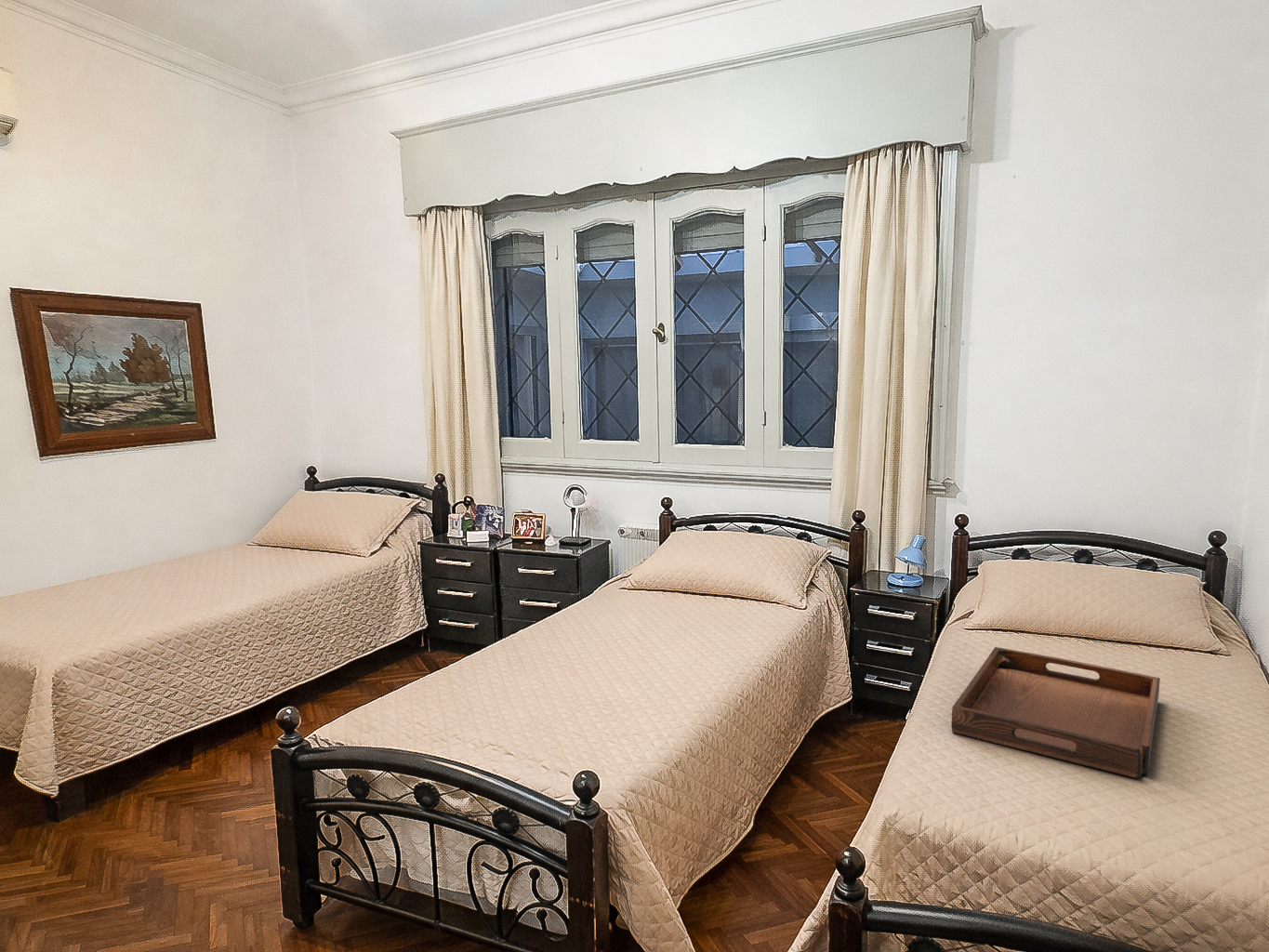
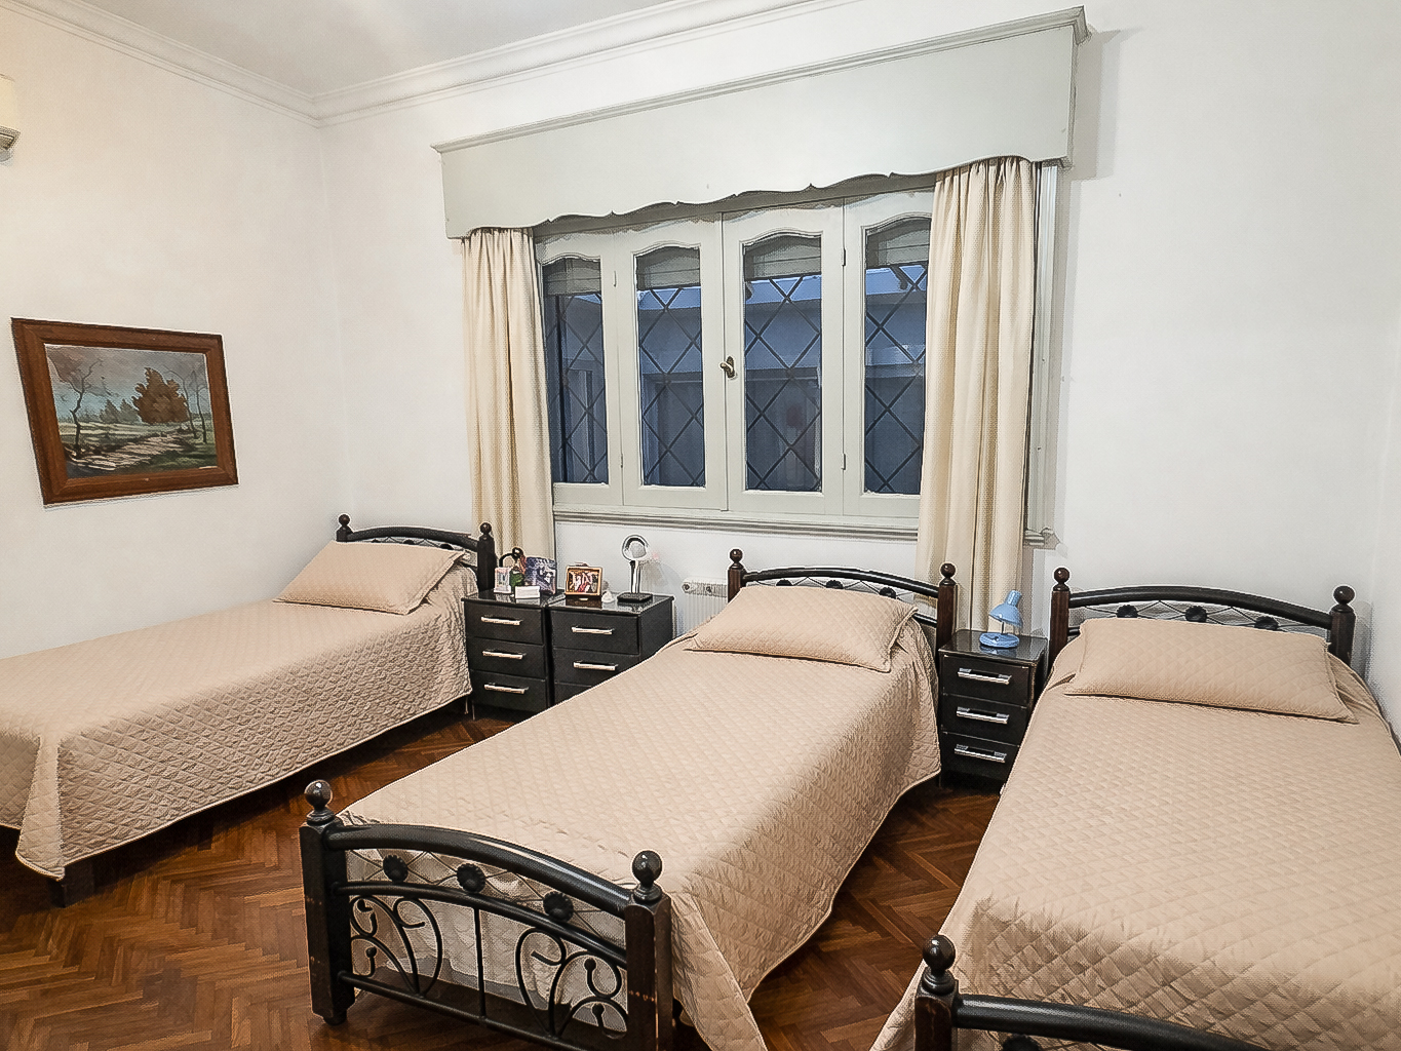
- serving tray (1059, 703)
